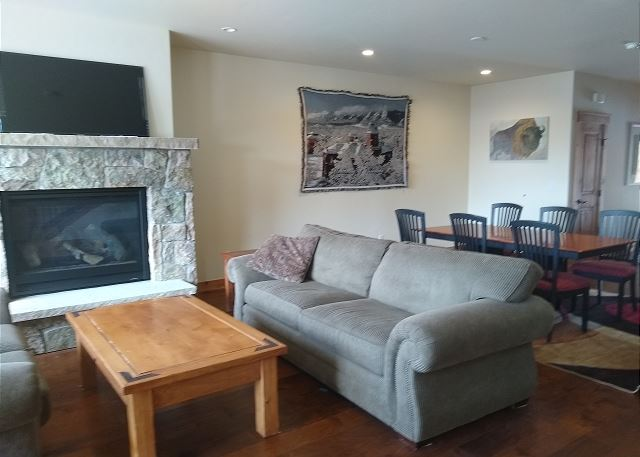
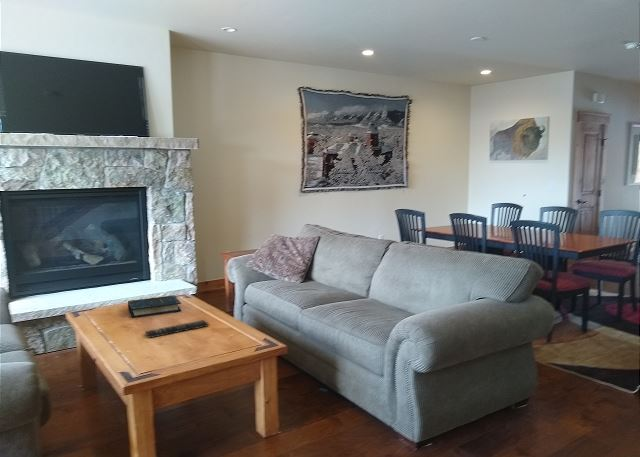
+ remote control (177, 328)
+ book (154, 305)
